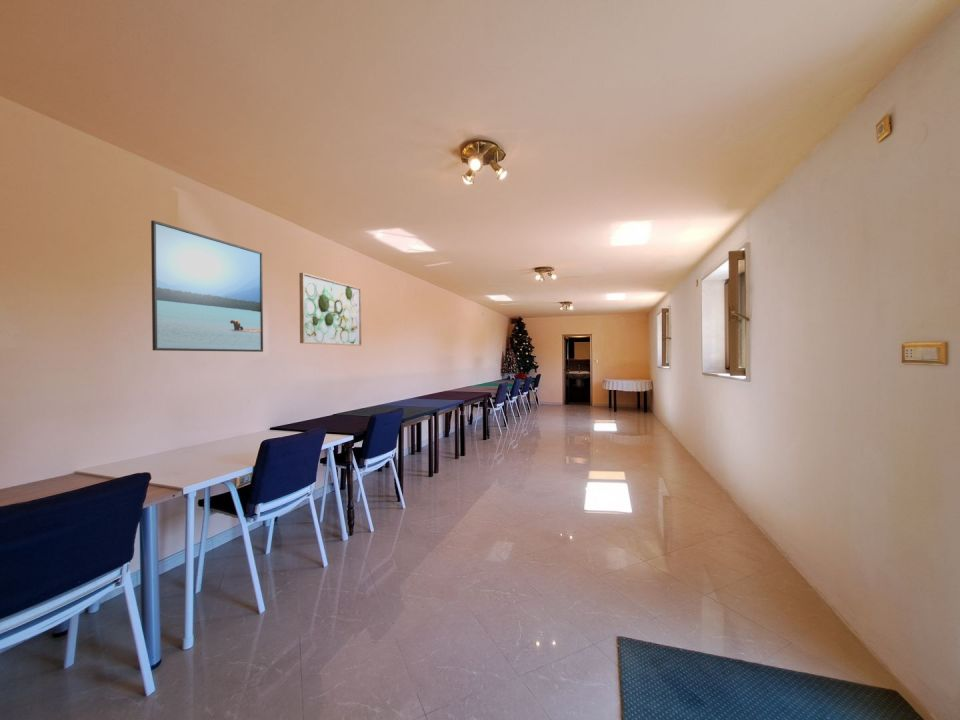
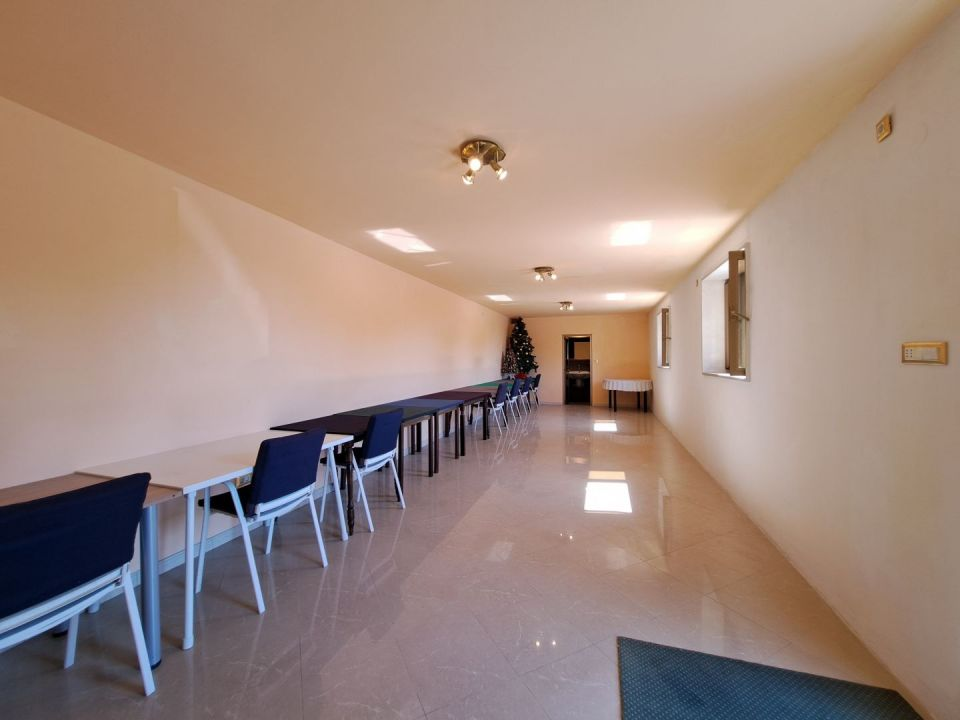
- wall art (334, 313)
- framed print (214, 295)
